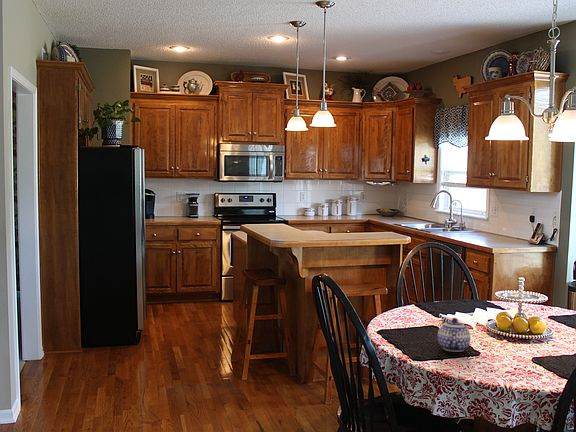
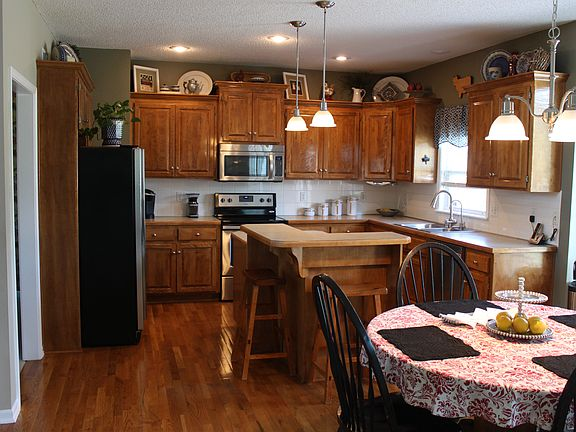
- teapot (453, 333)
